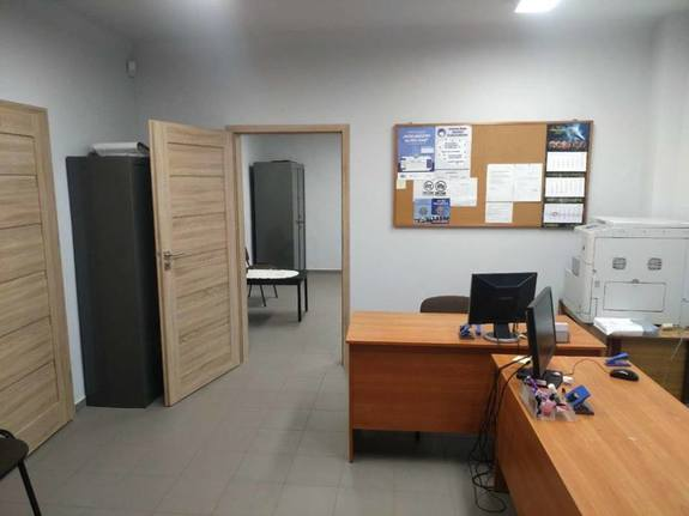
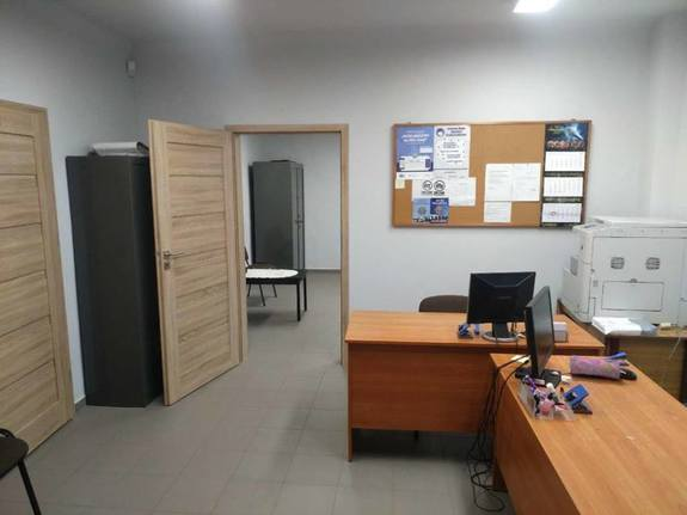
+ pencil case (595, 366)
